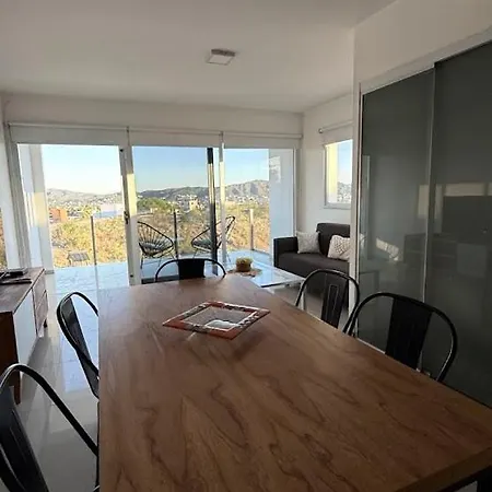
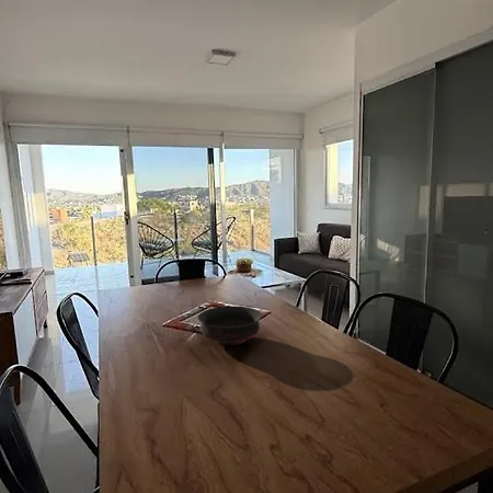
+ bowl (230, 326)
